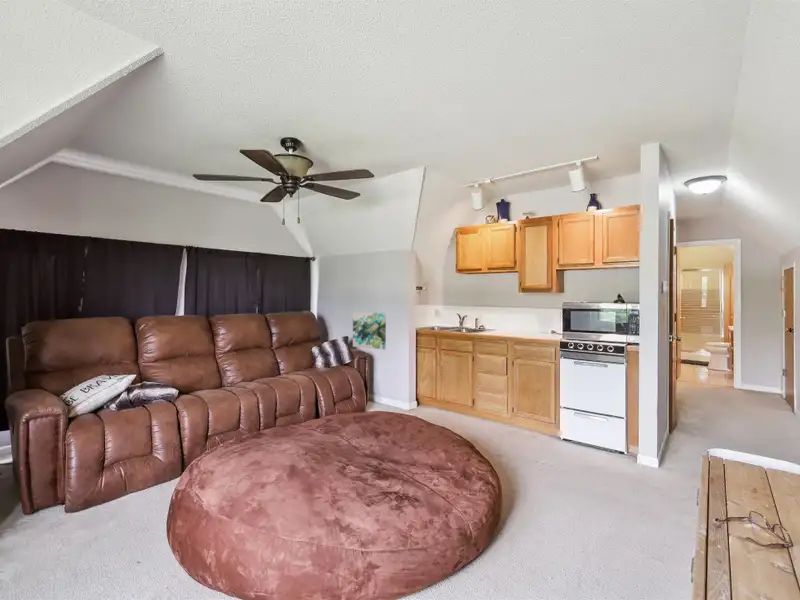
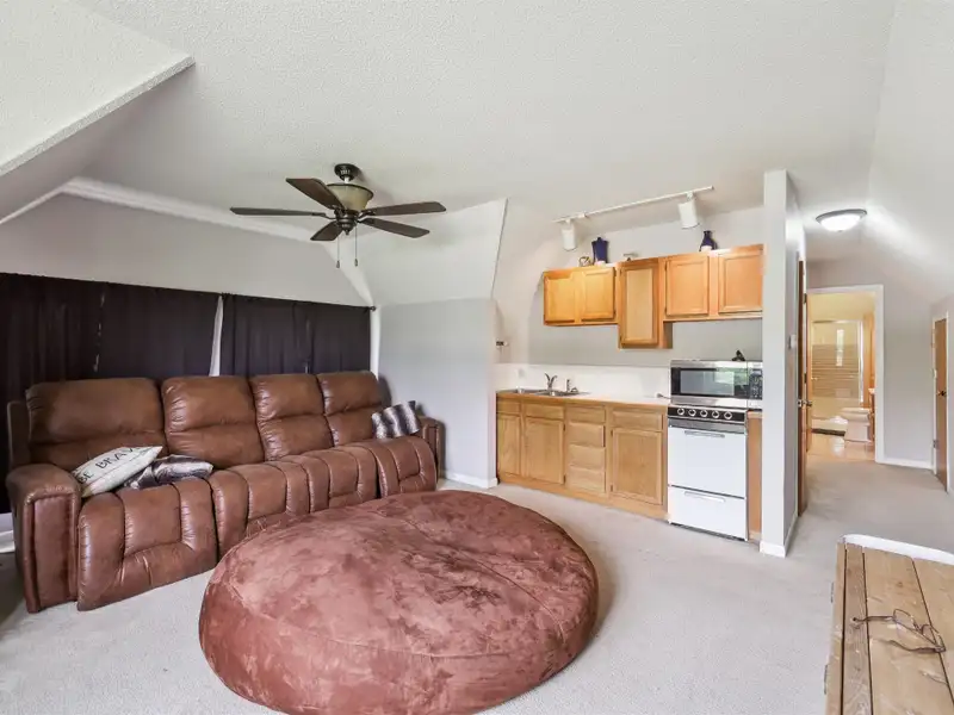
- wall art (368, 330)
